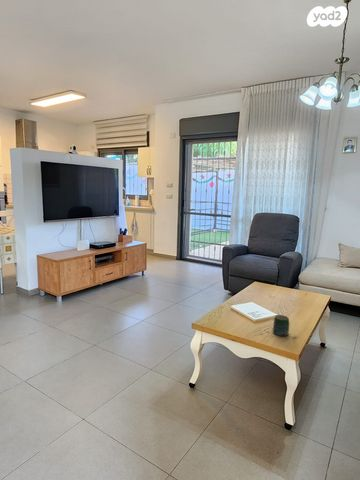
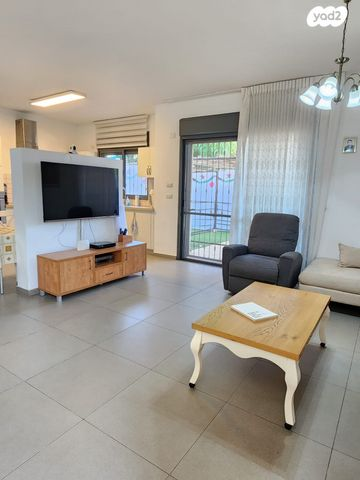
- jar (281, 325)
